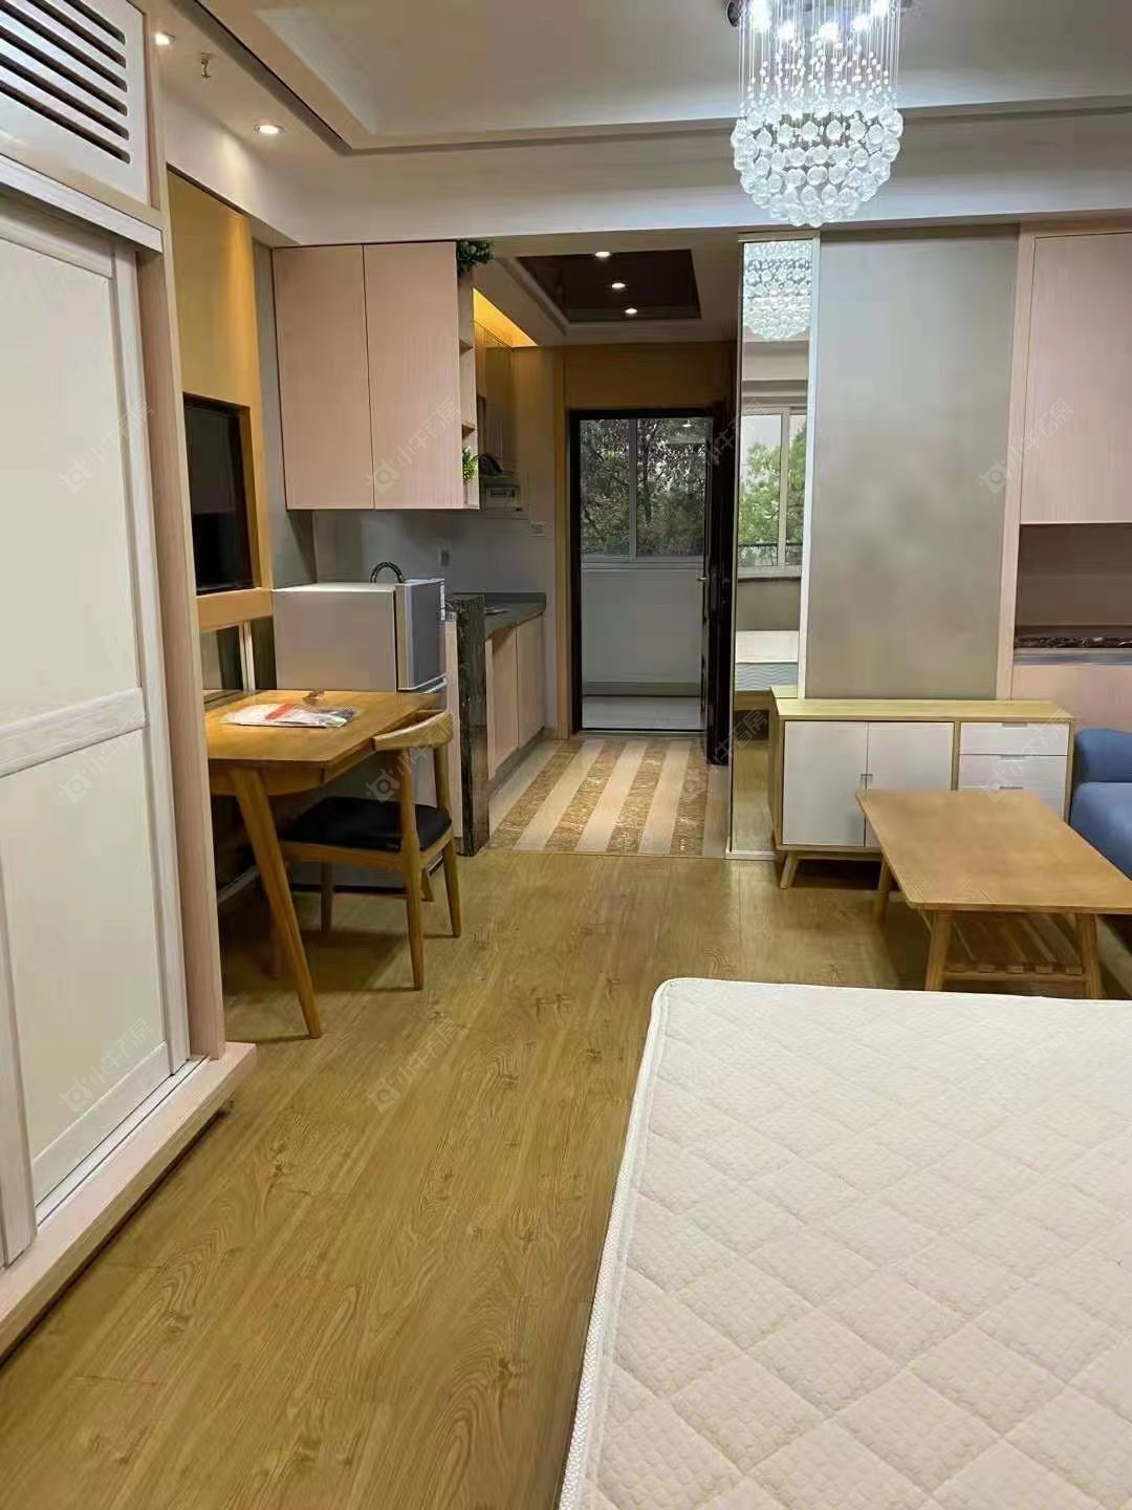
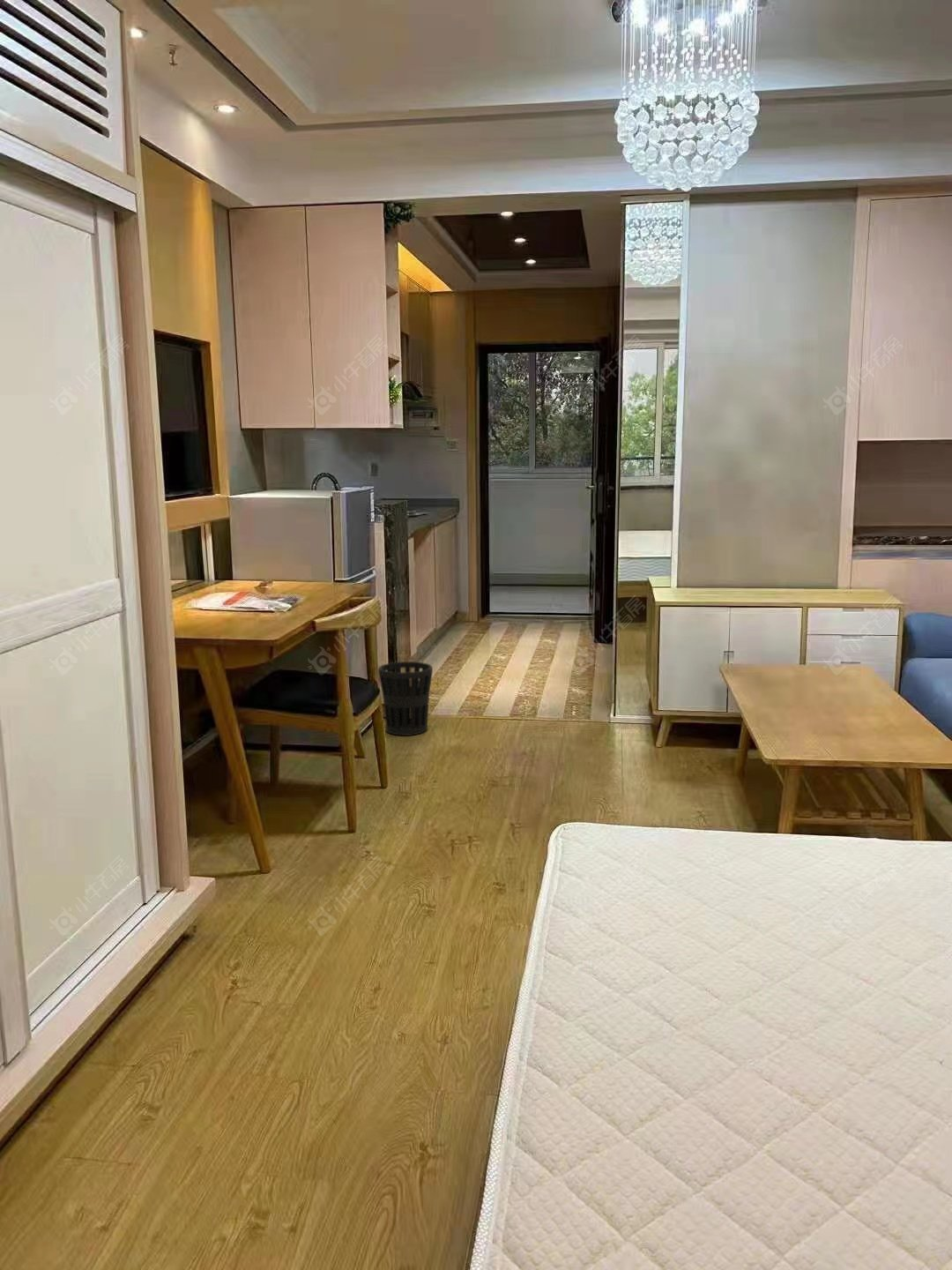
+ wastebasket (405, 698)
